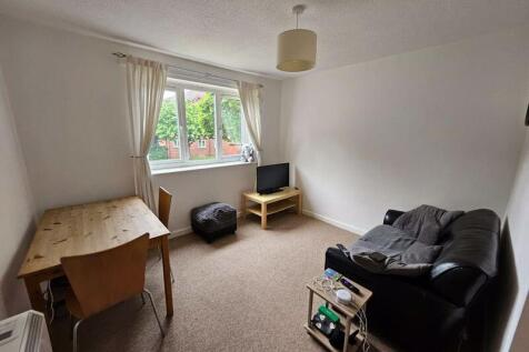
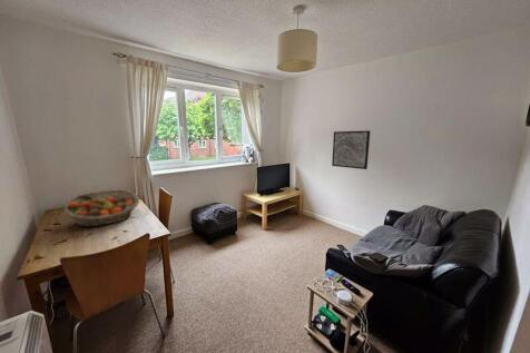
+ fruit basket (105, 206)
+ wall art (350, 149)
